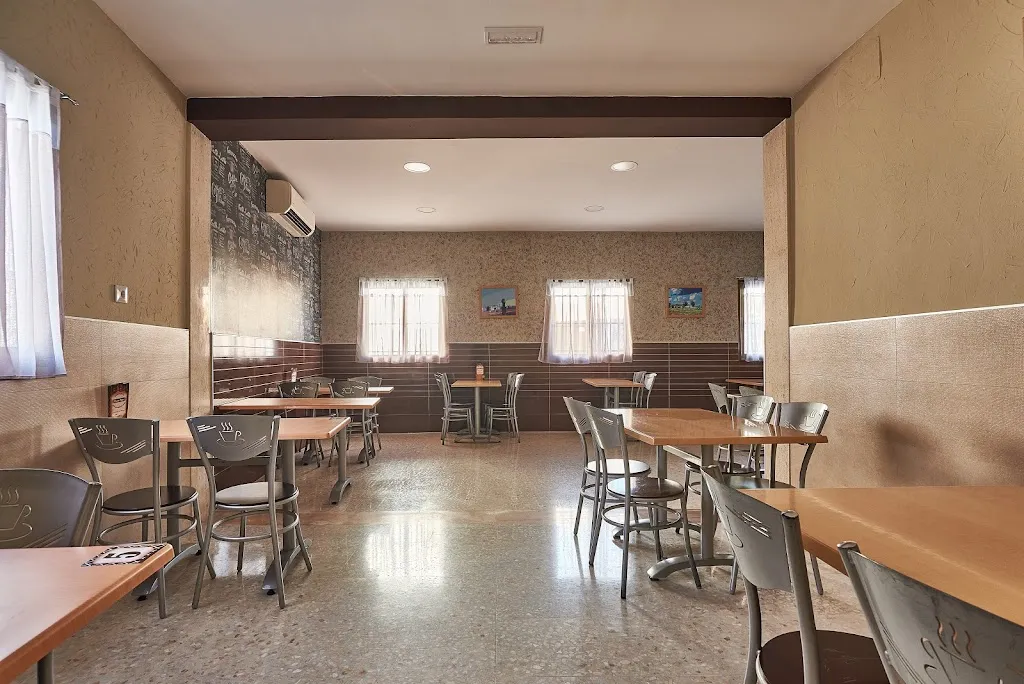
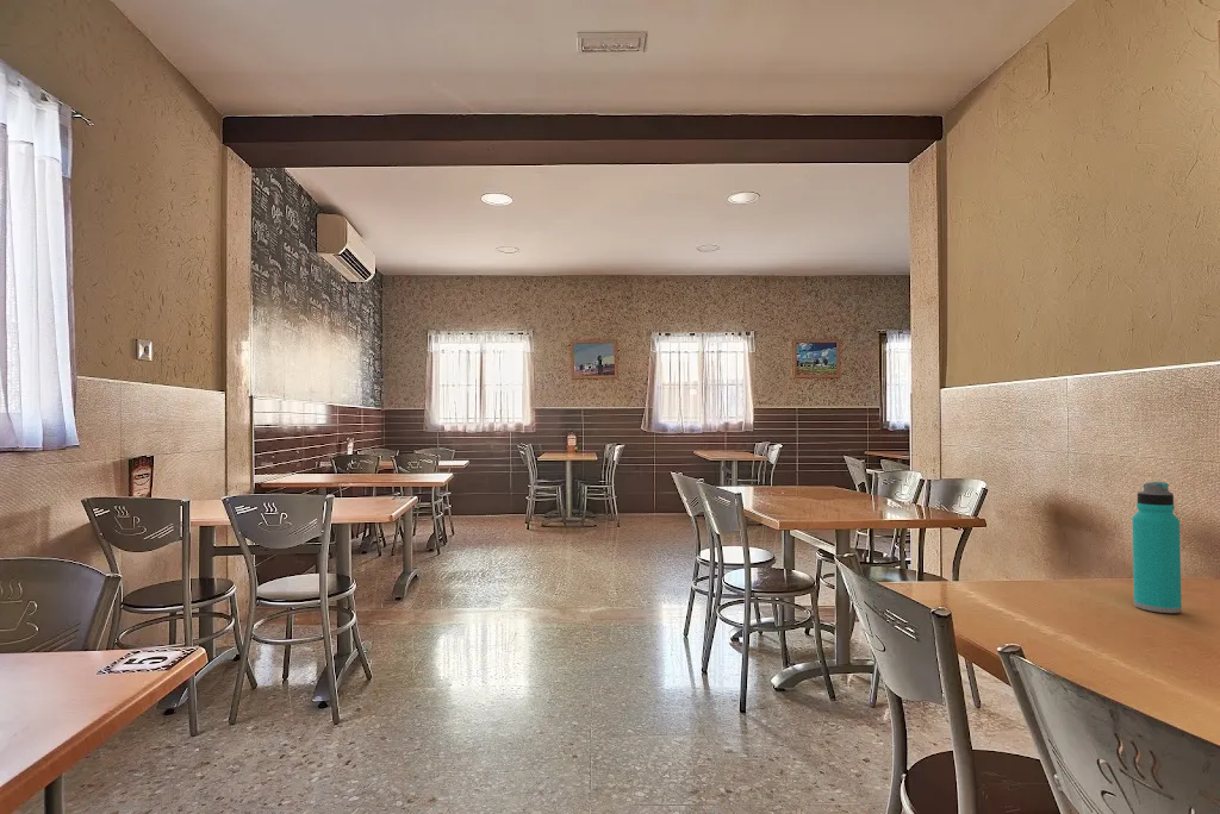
+ water bottle (1156, 545)
